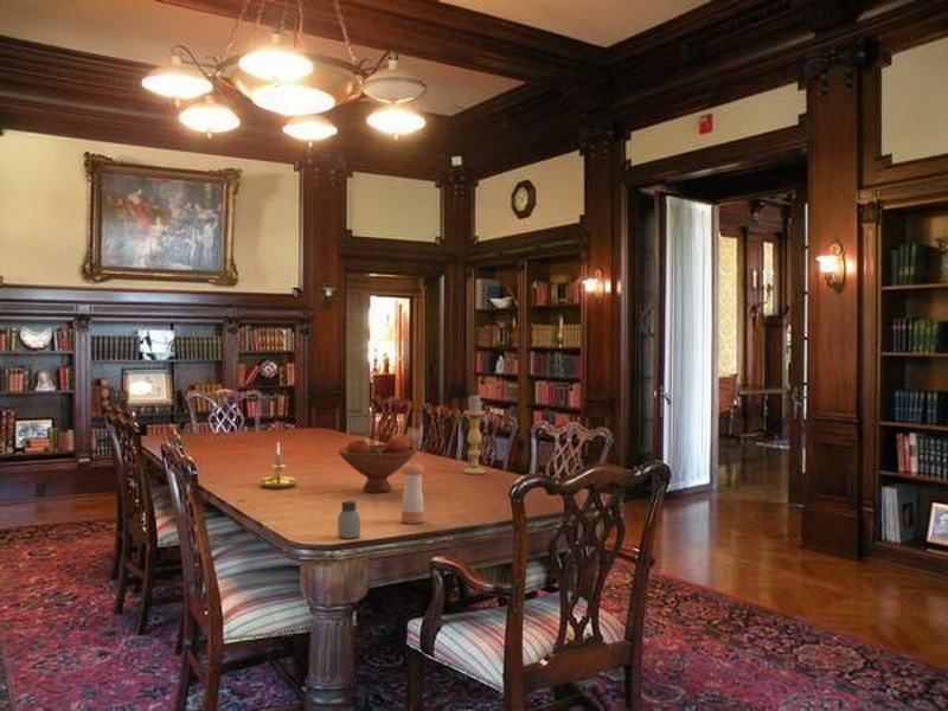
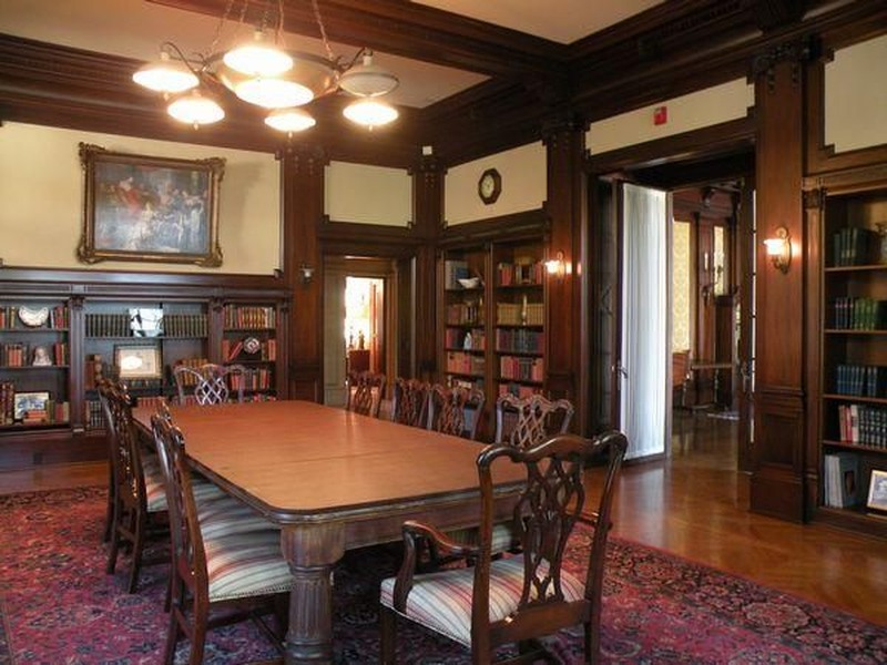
- candle holder (277, 462)
- pepper shaker (412, 491)
- saltshaker (348, 519)
- candle holder (474, 433)
- fruit bowl (377, 461)
